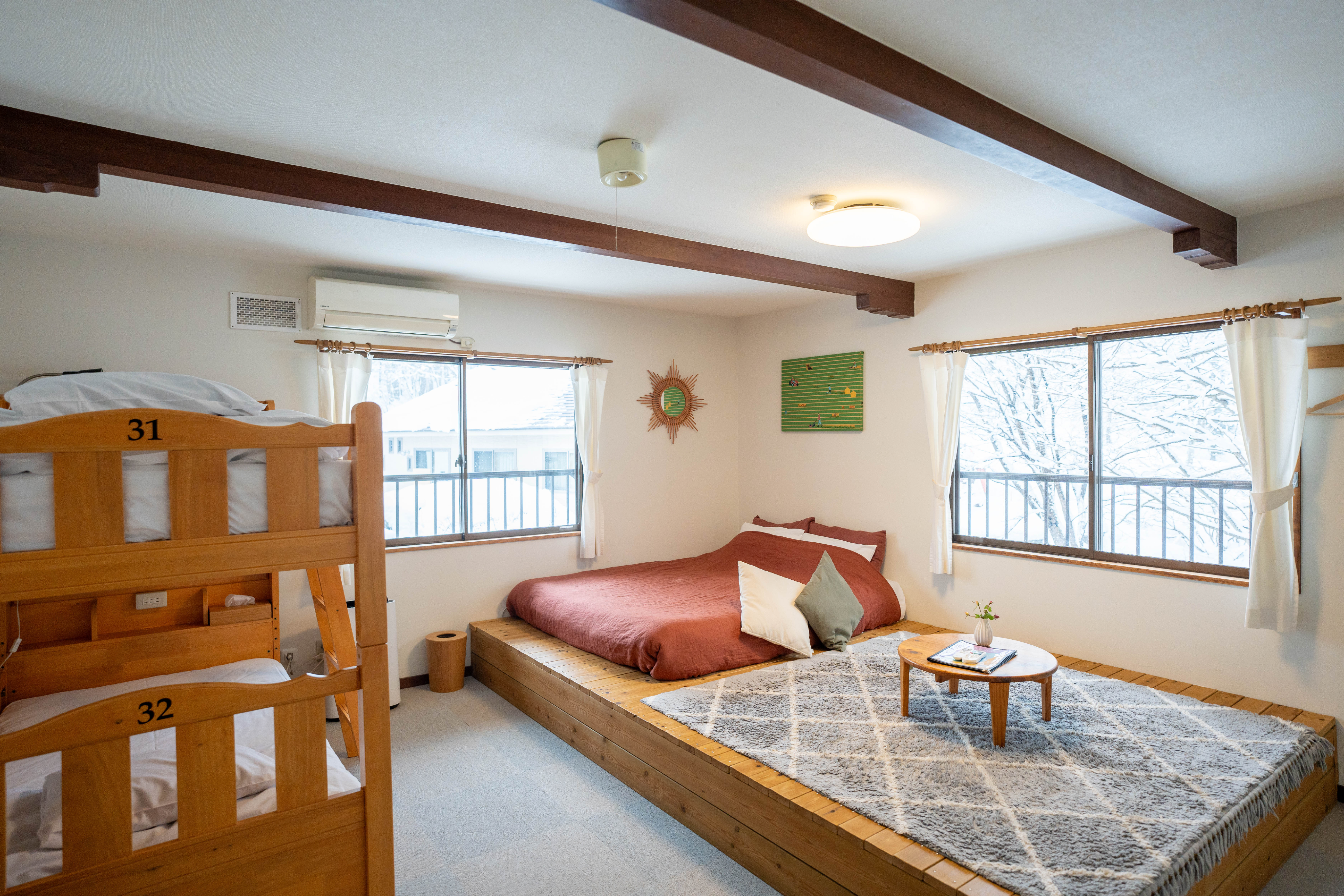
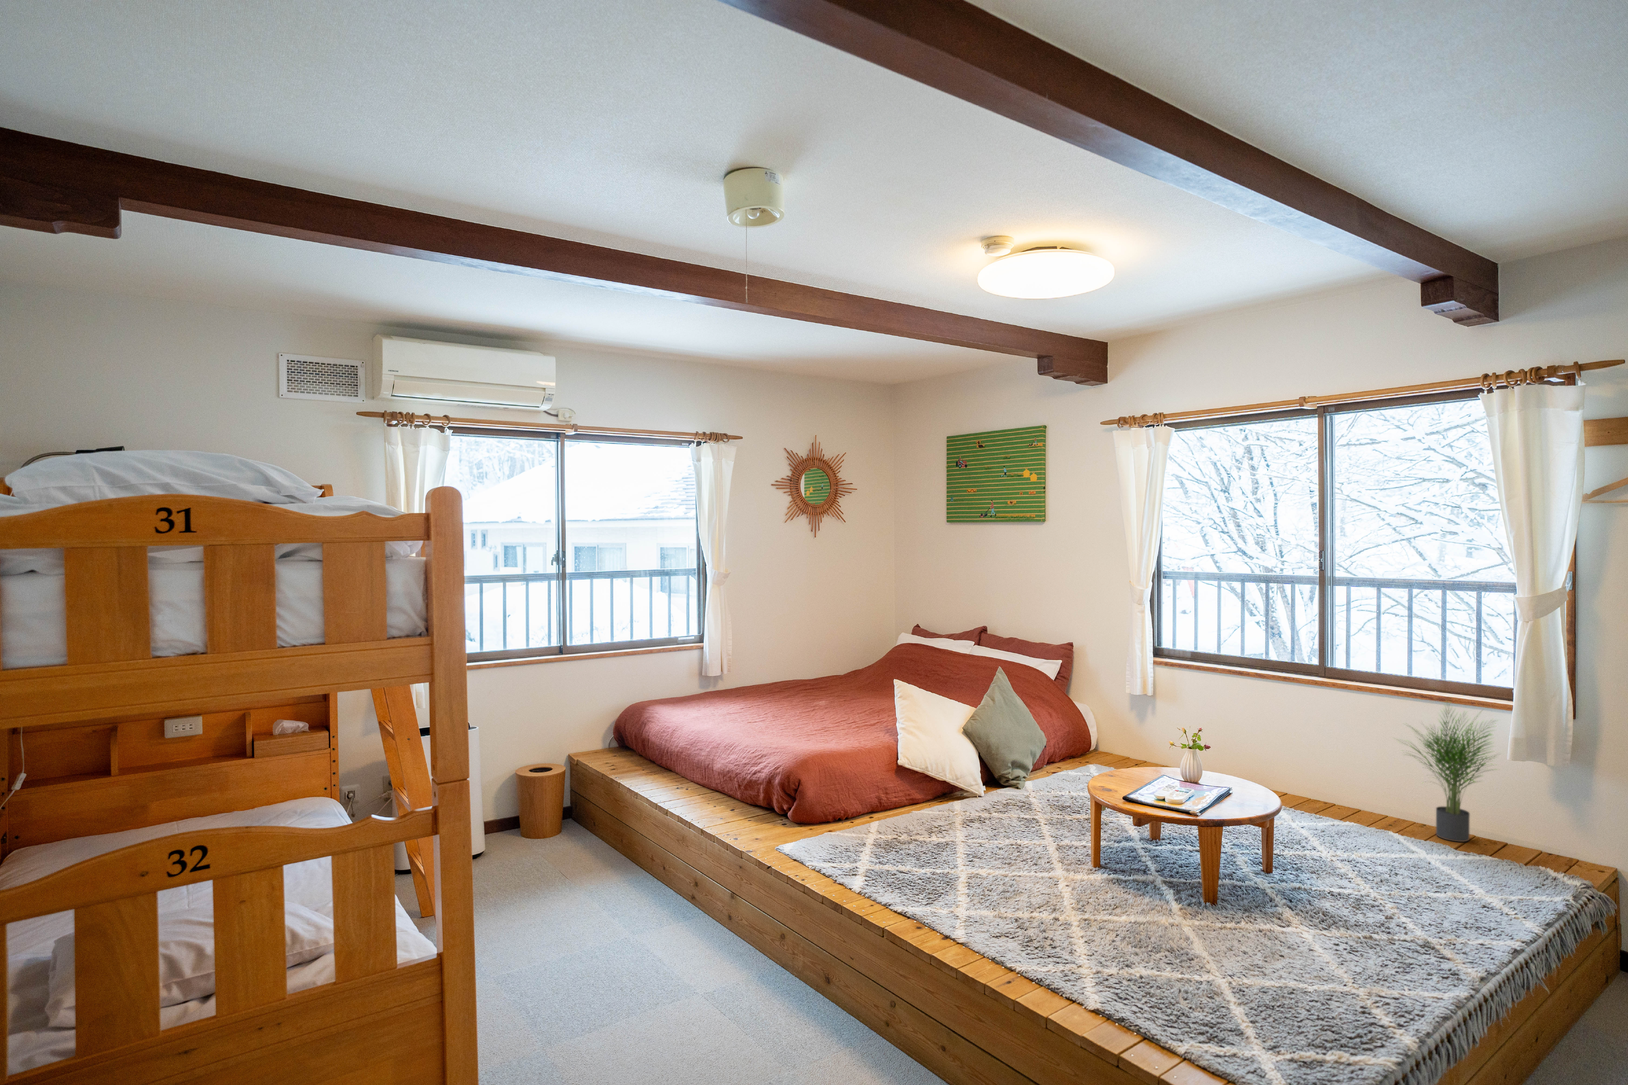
+ potted plant (1444, 768)
